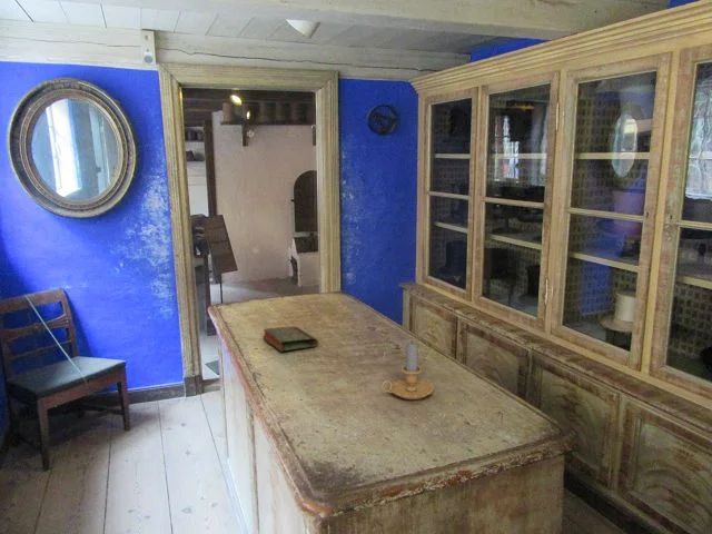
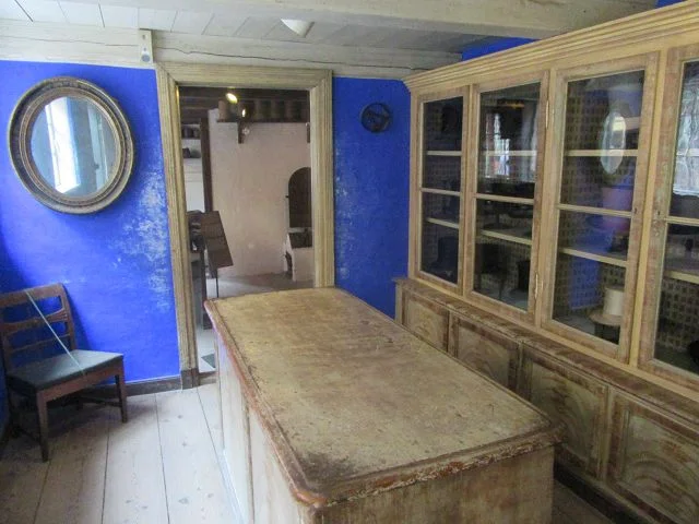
- candlestick (406, 367)
- book (289, 336)
